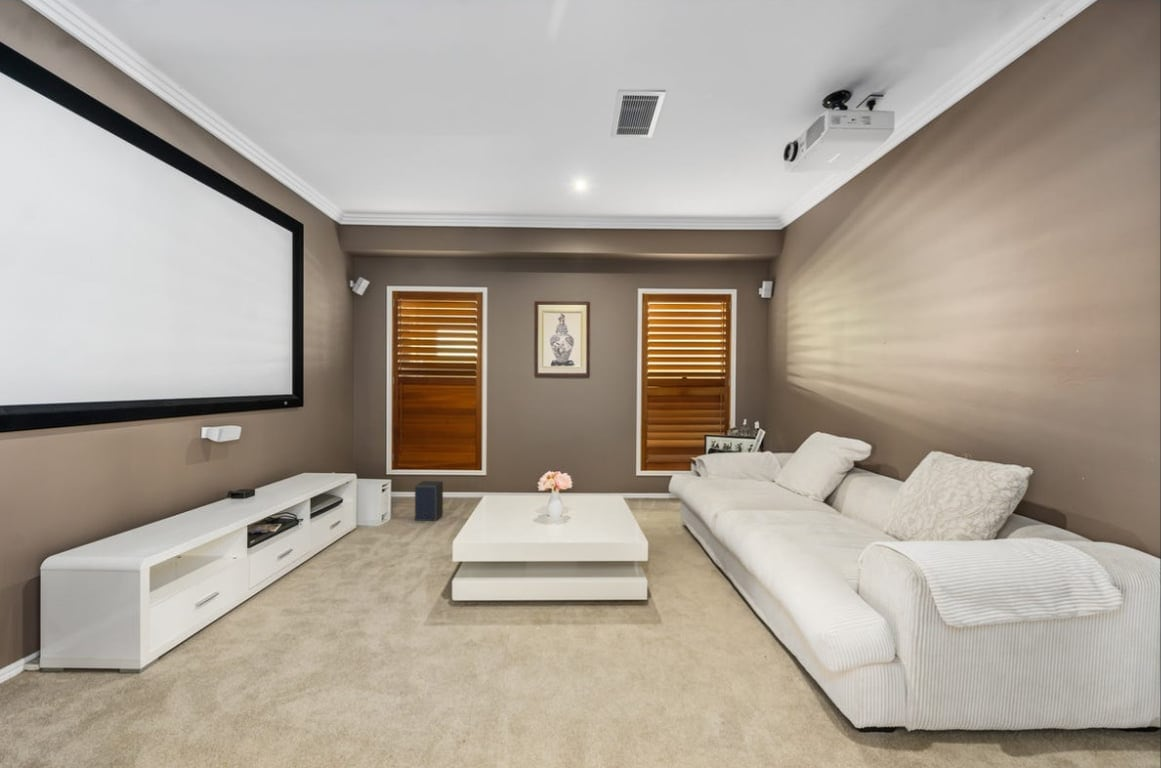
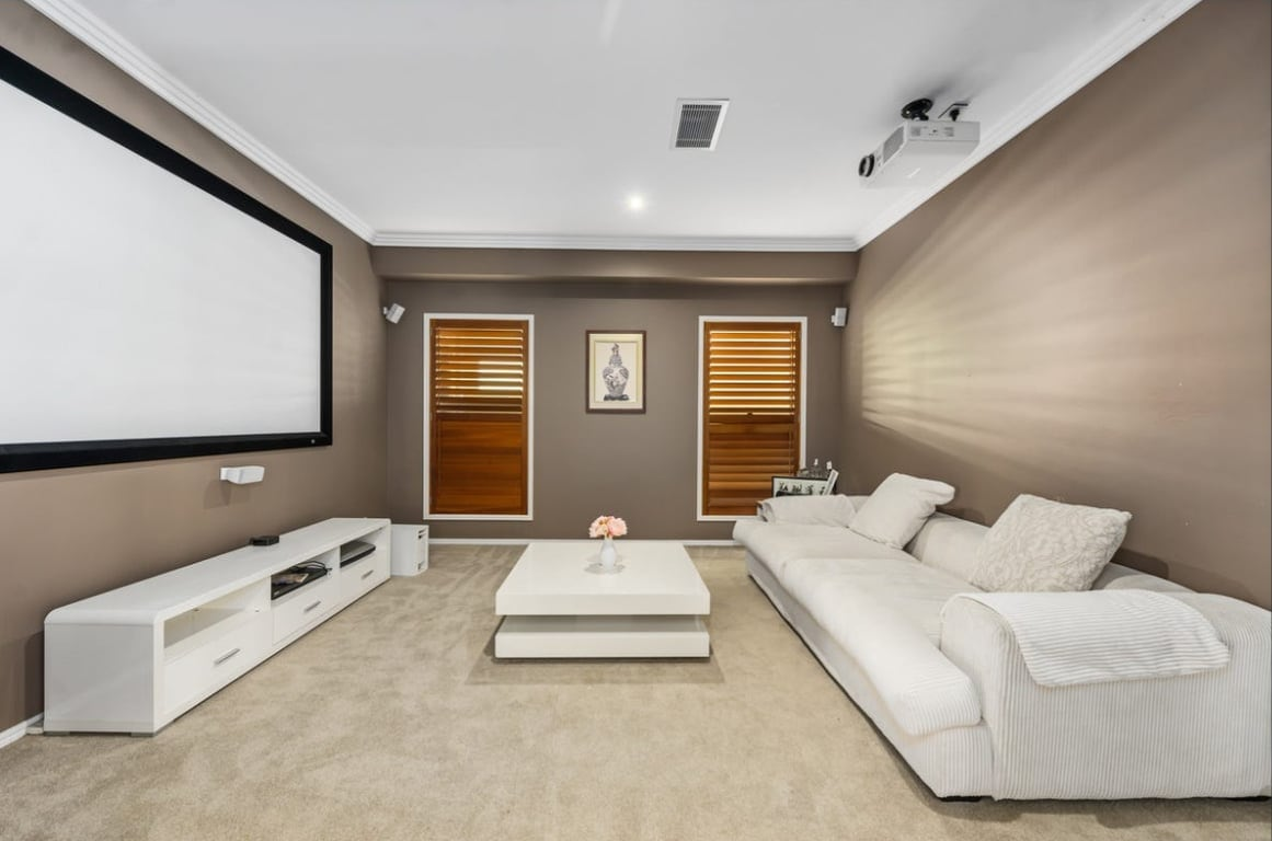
- speaker (429, 500)
